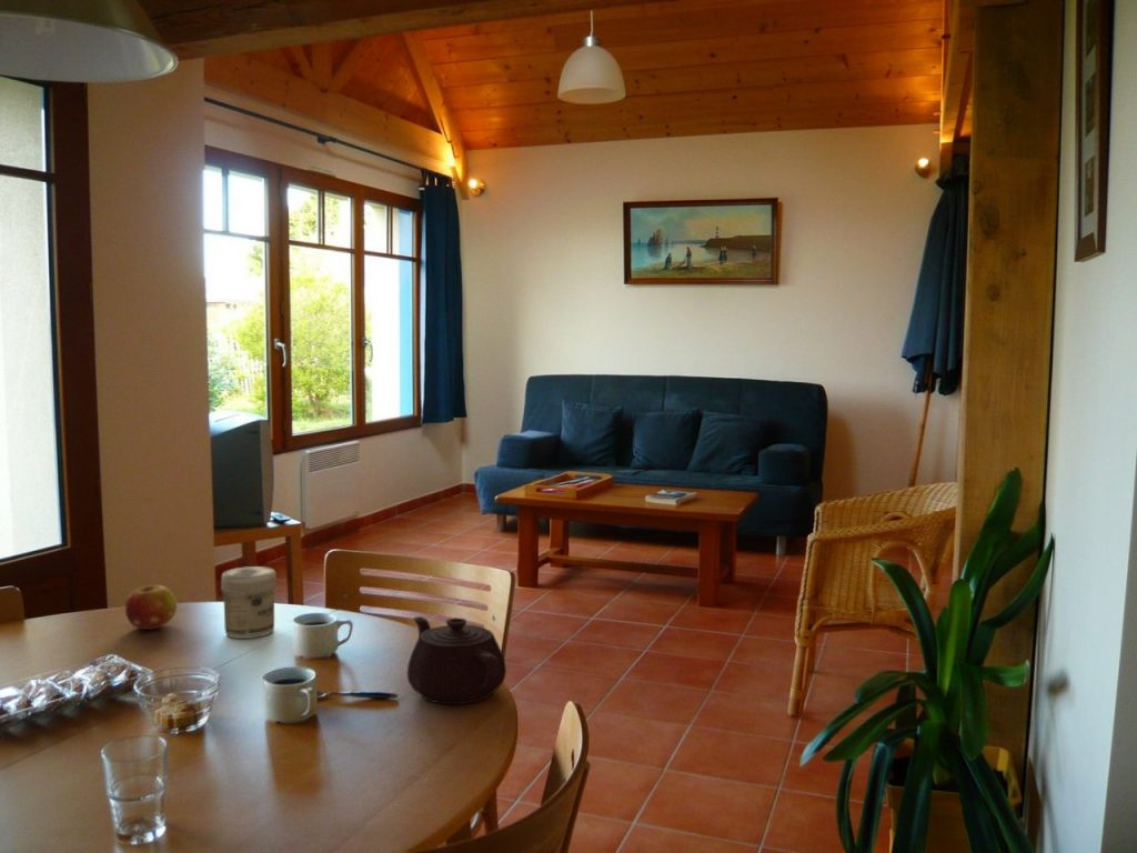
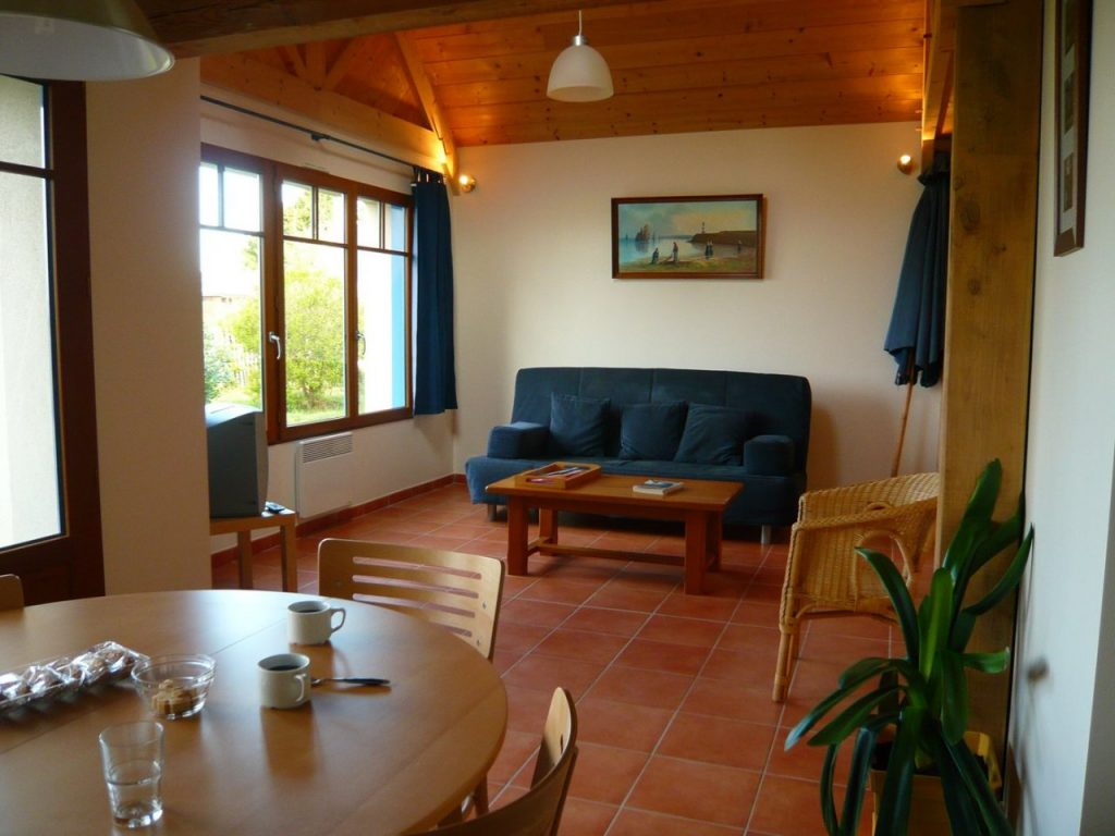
- fruit (150, 606)
- teapot (454, 655)
- jar (249, 601)
